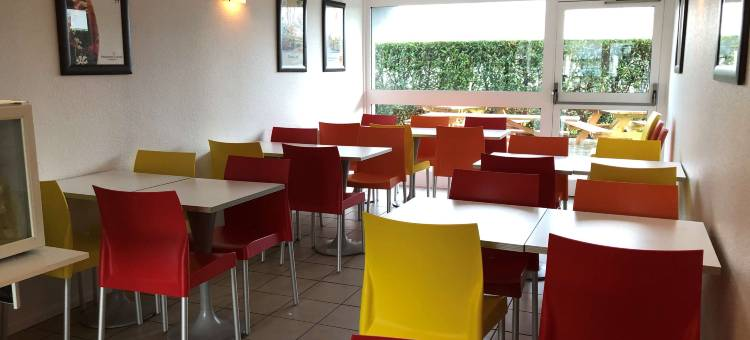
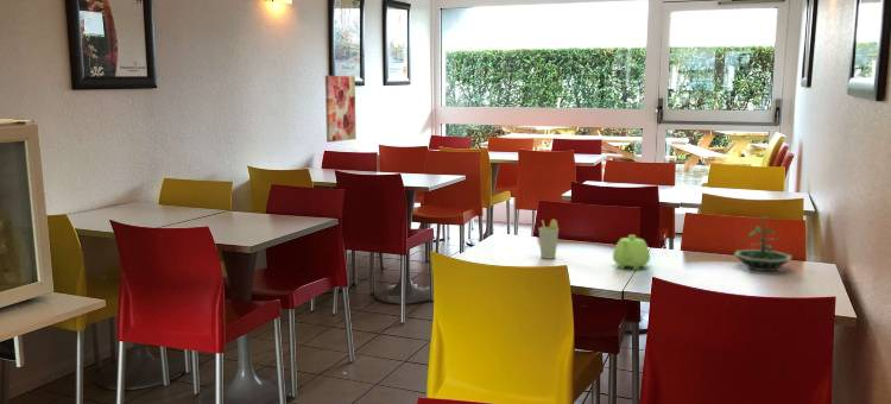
+ cup (549, 236)
+ wall art (341, 108)
+ terrarium (764, 226)
+ teapot (631, 251)
